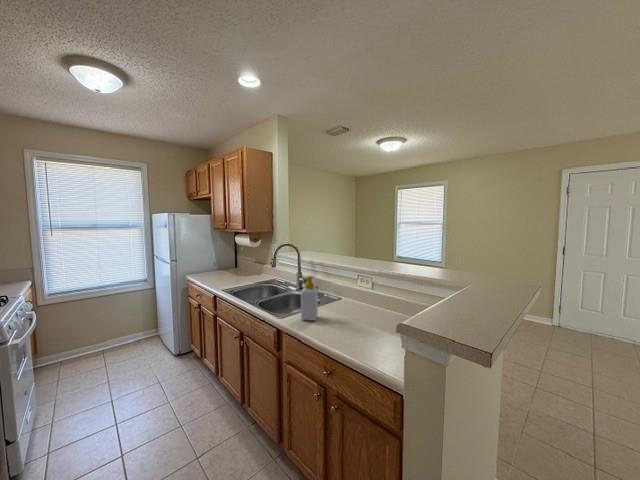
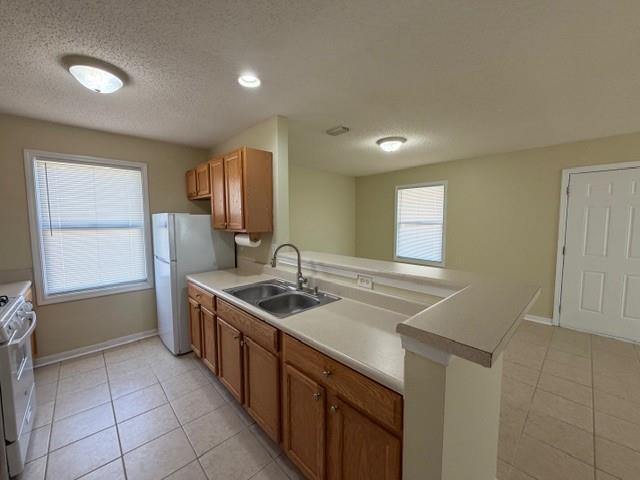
- soap bottle (309, 297)
